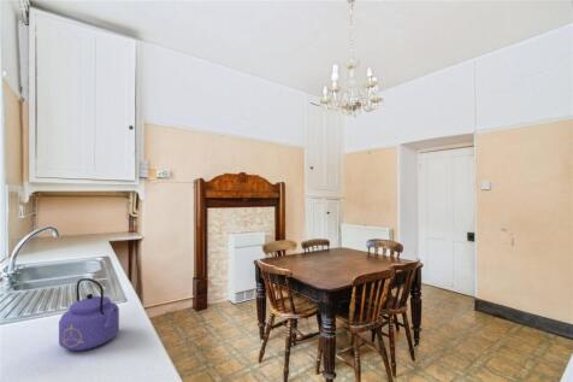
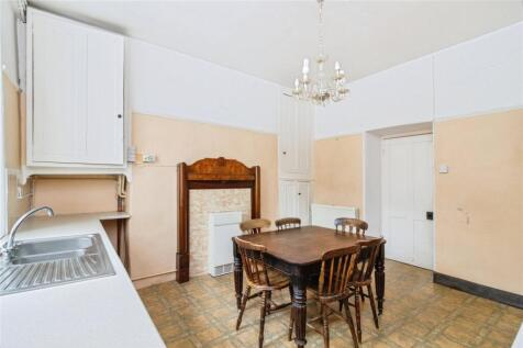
- kettle (94, 311)
